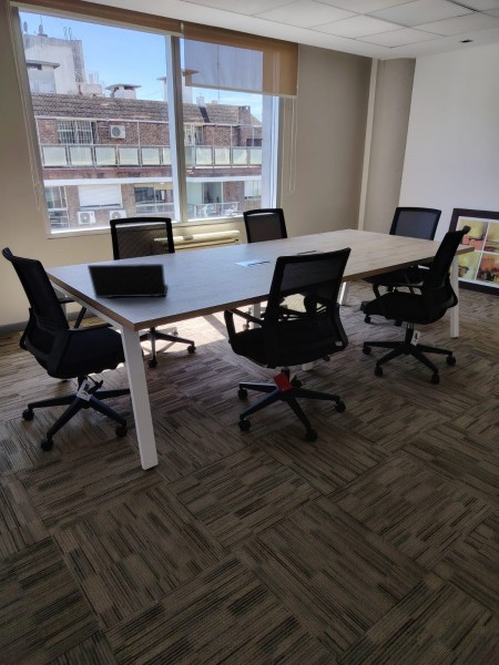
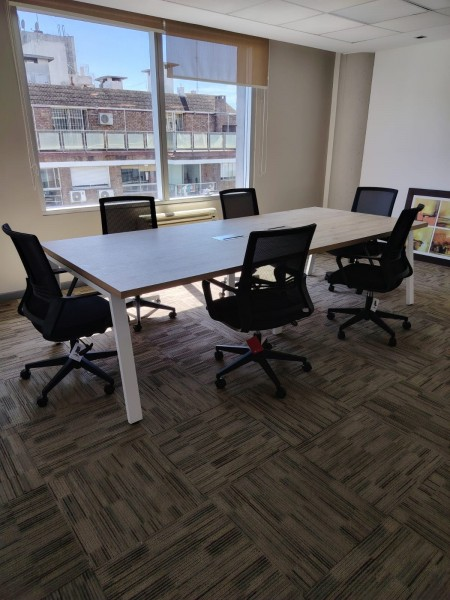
- laptop (131, 276)
